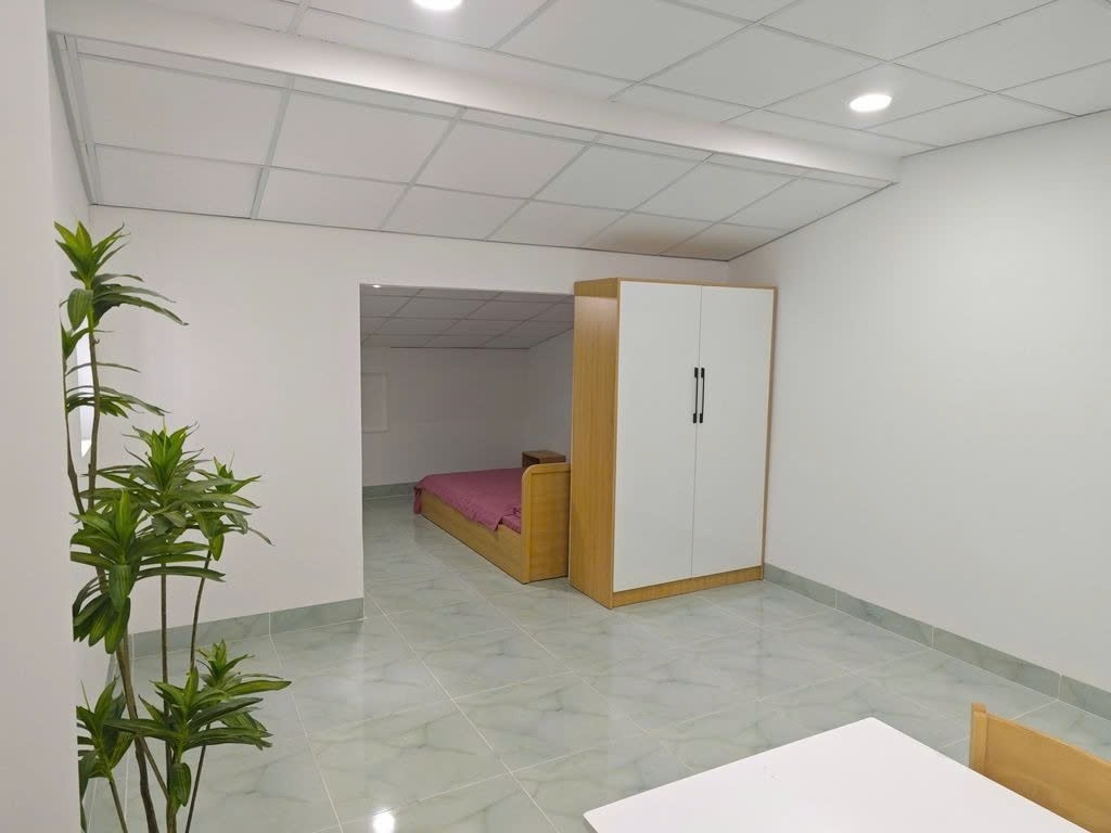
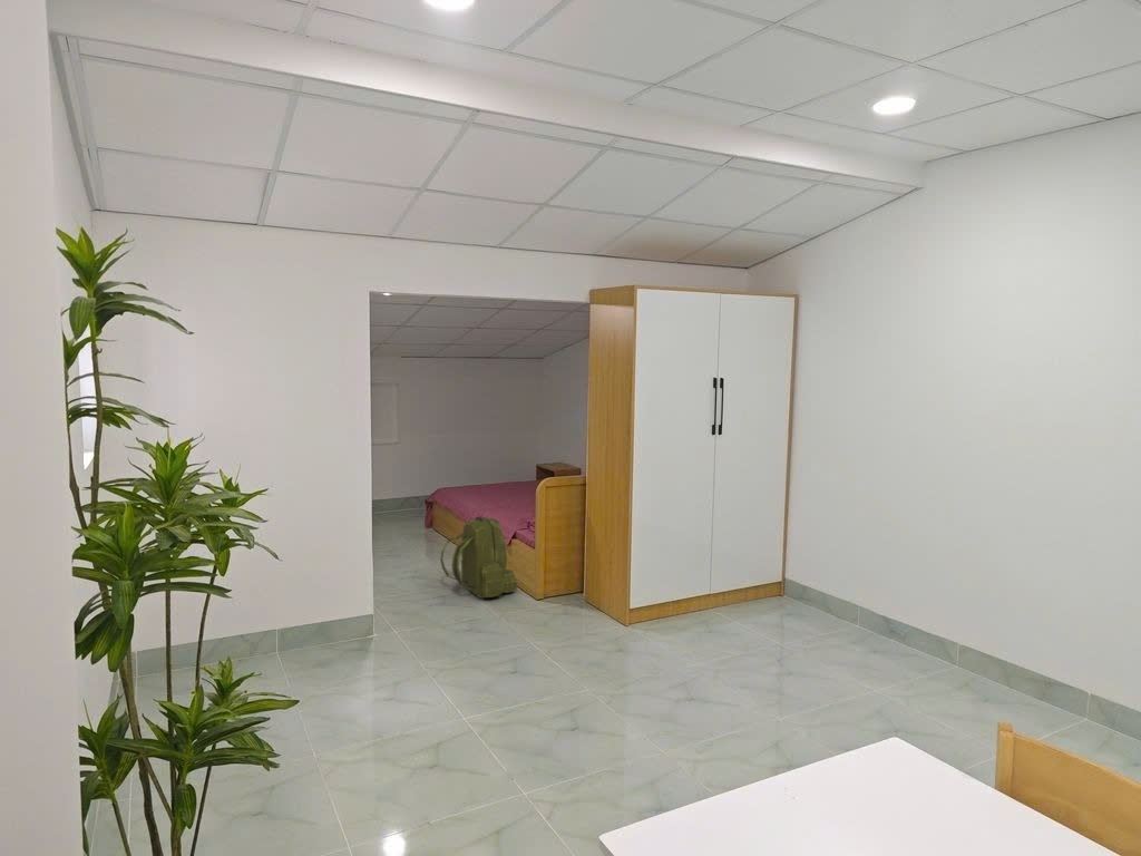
+ backpack (479, 554)
